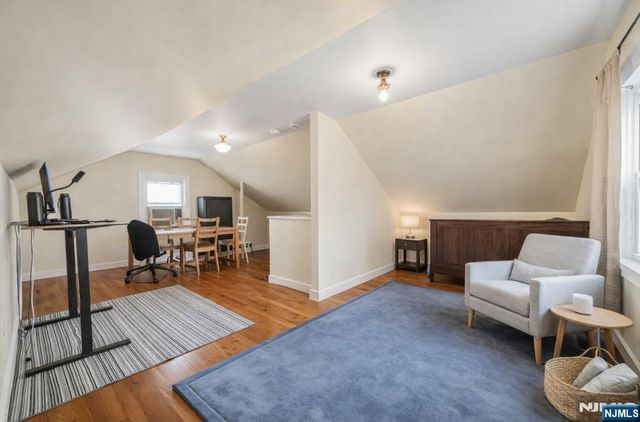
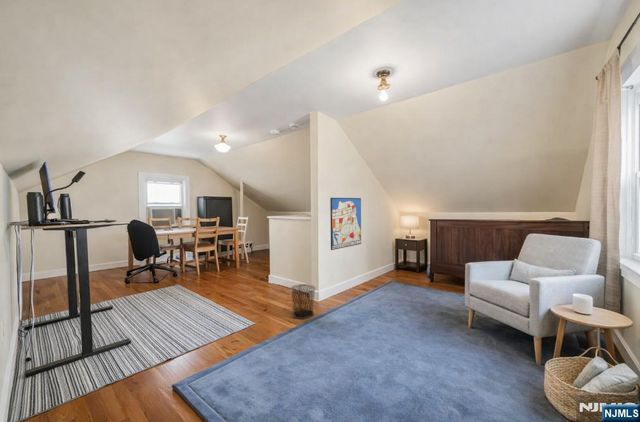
+ wall art (346, 222)
+ waste bin (303, 301)
